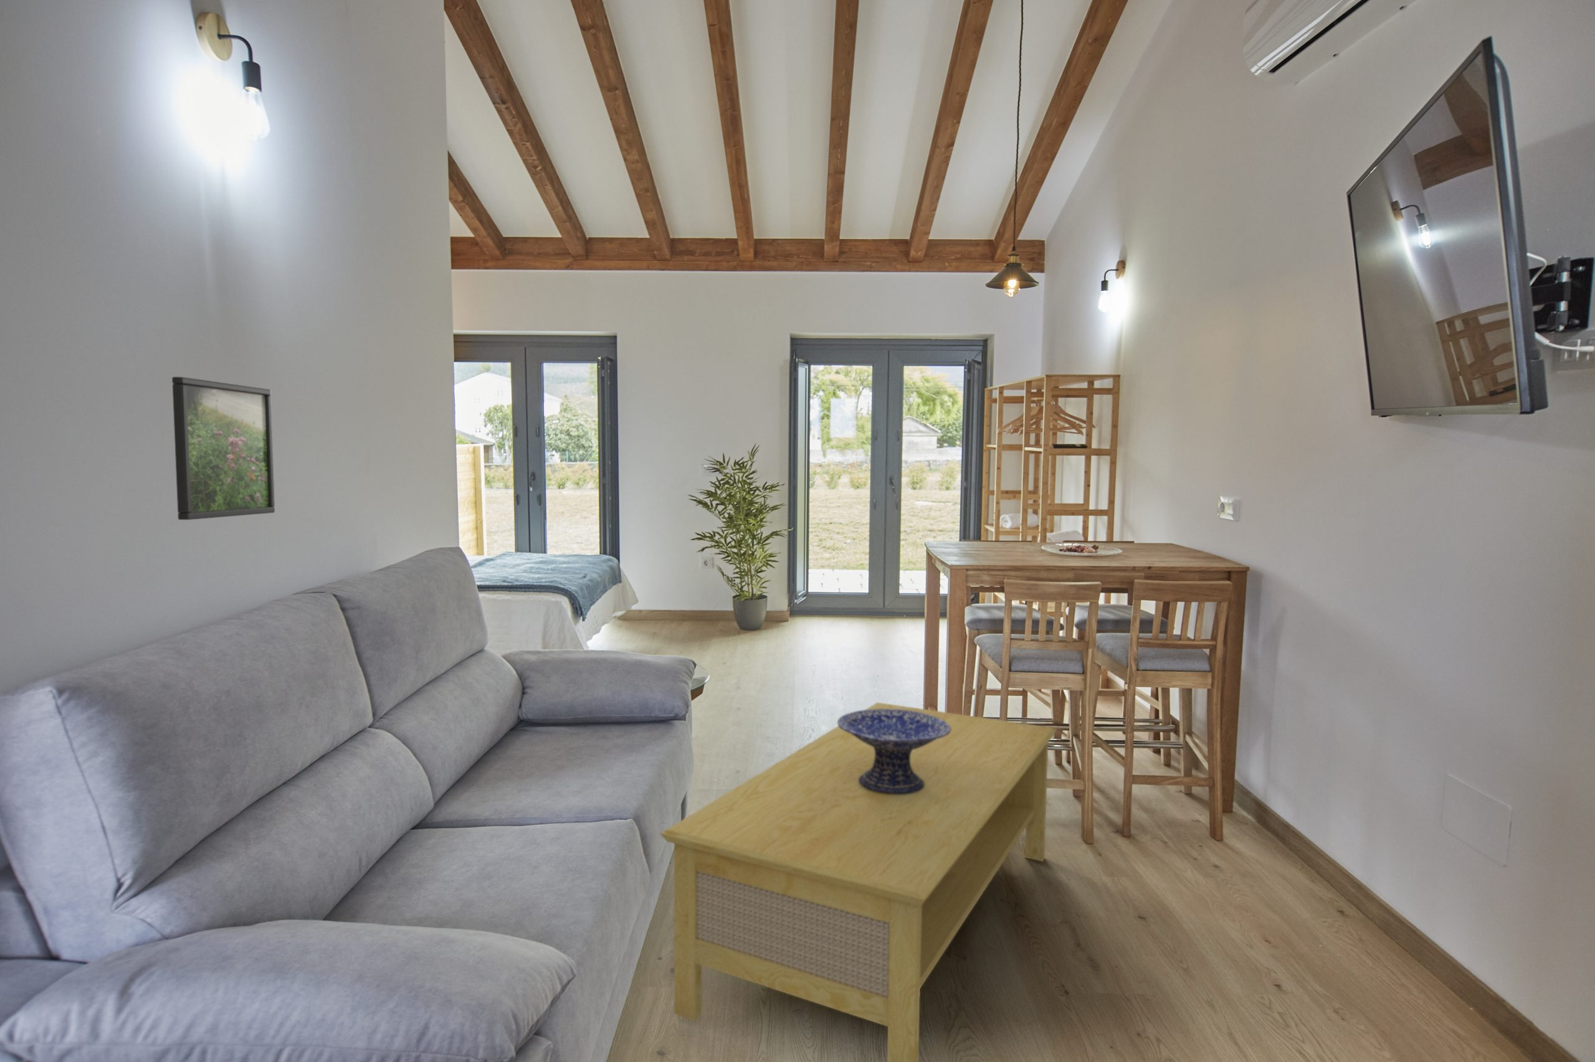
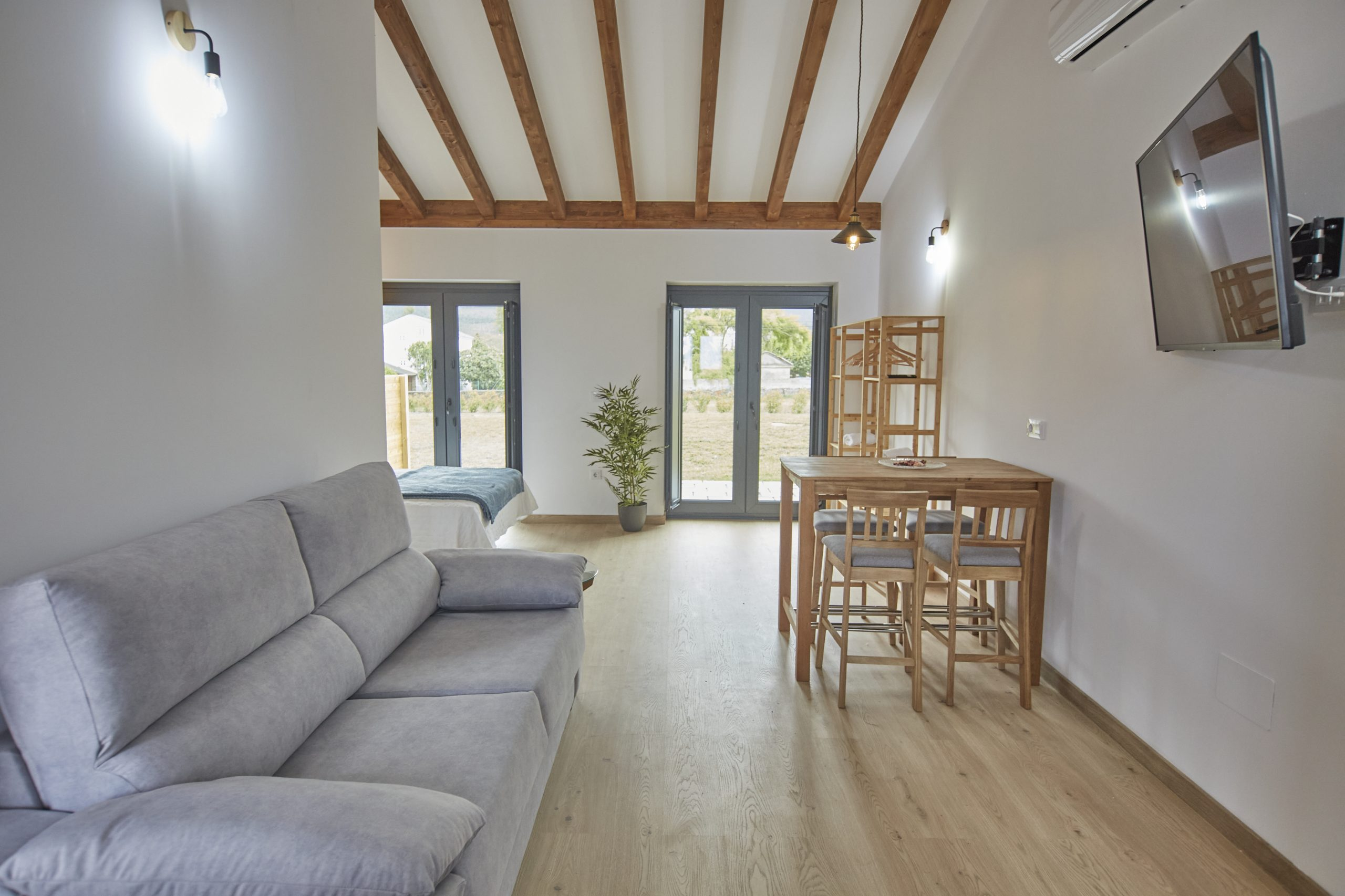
- coffee table (891, 847)
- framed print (228, 450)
- decorative bowl (893, 751)
